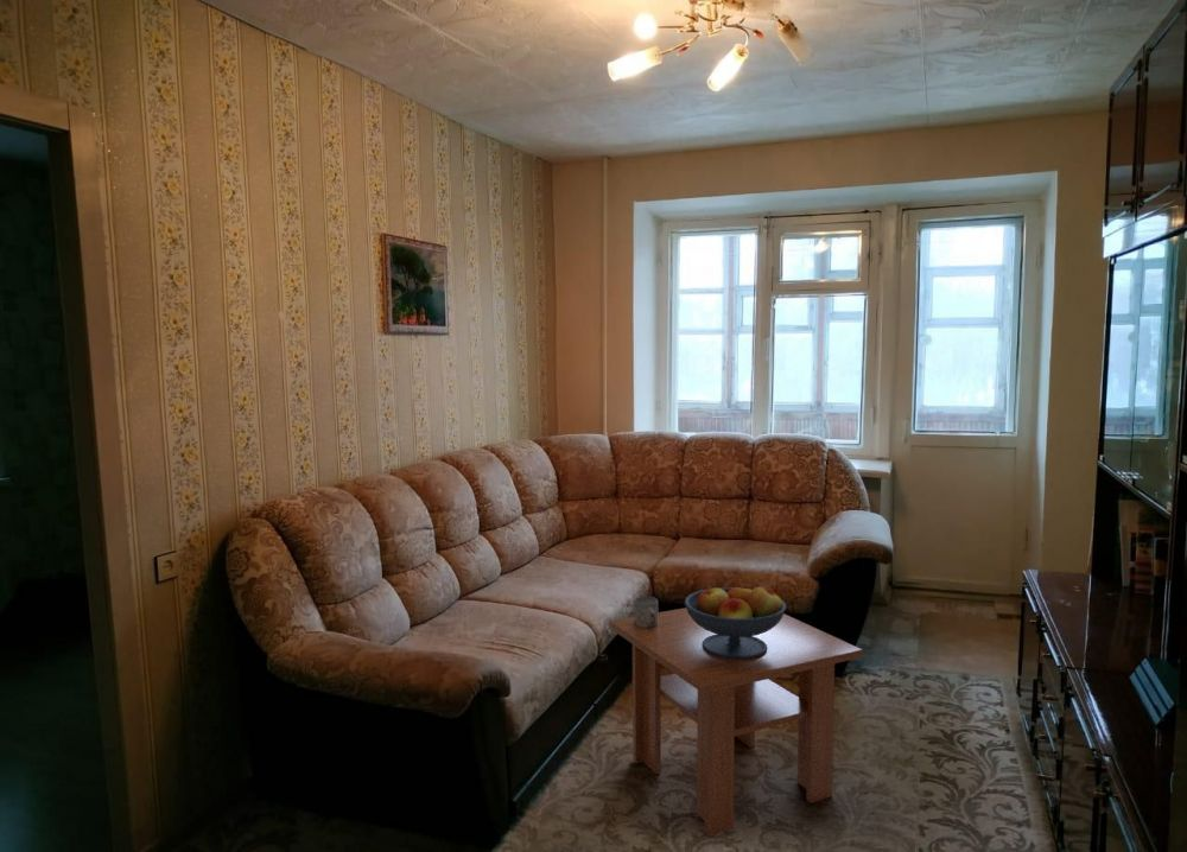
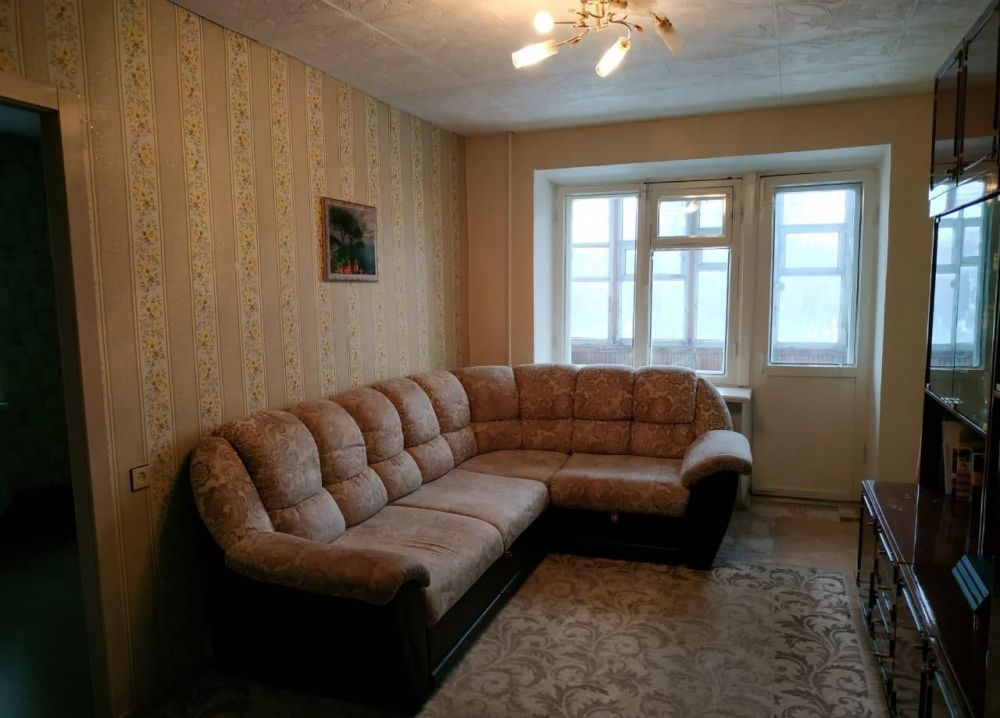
- fruit bowl (734, 616)
- coffee table (728, 706)
- mug (647, 612)
